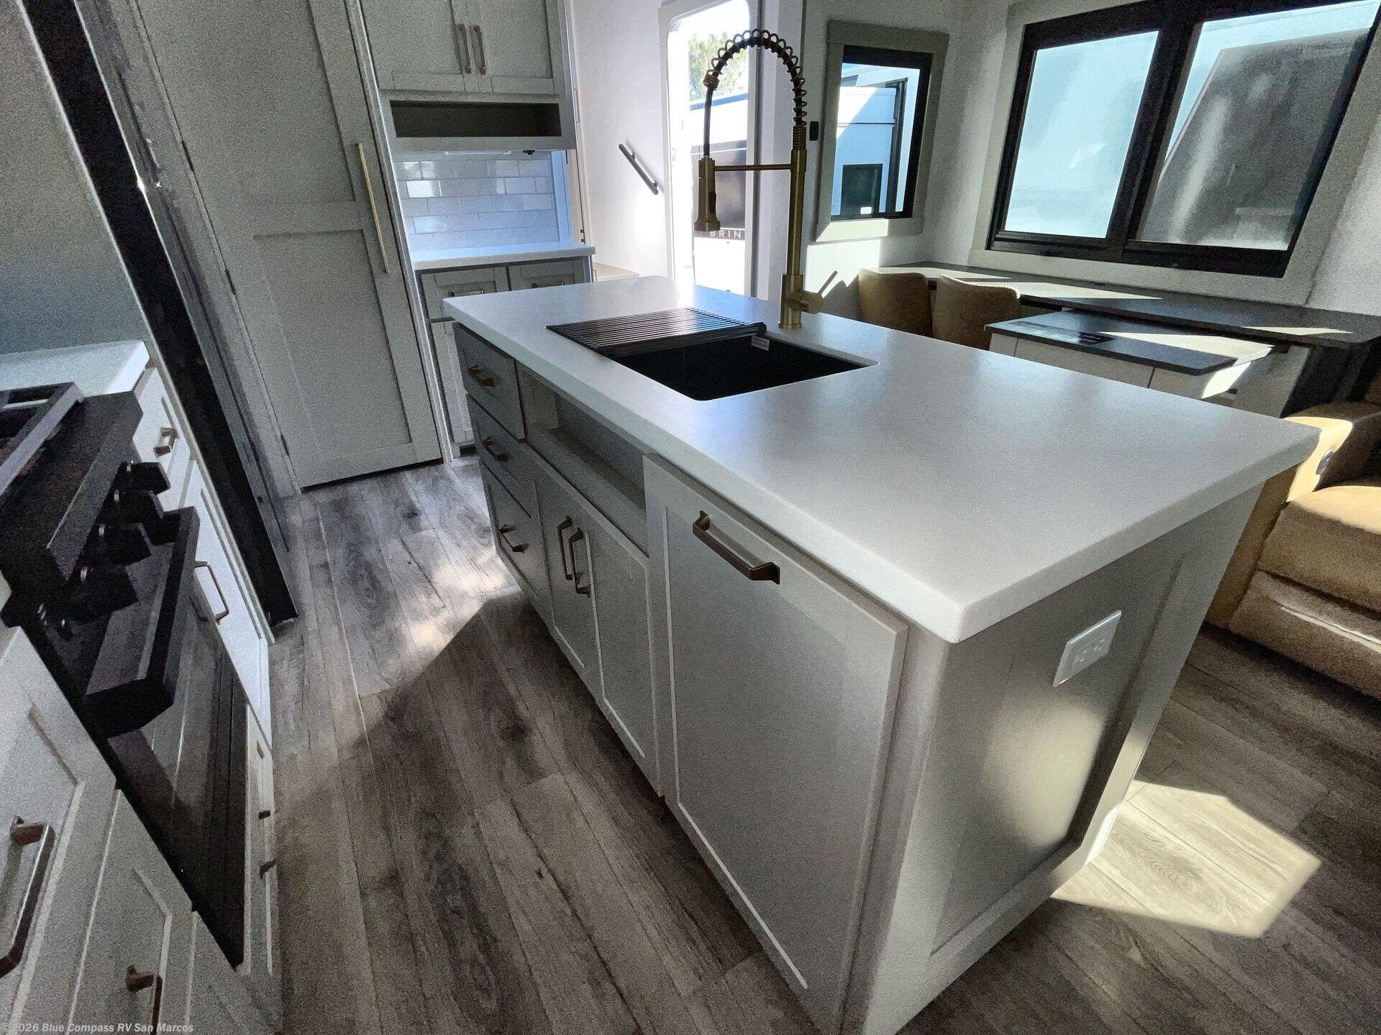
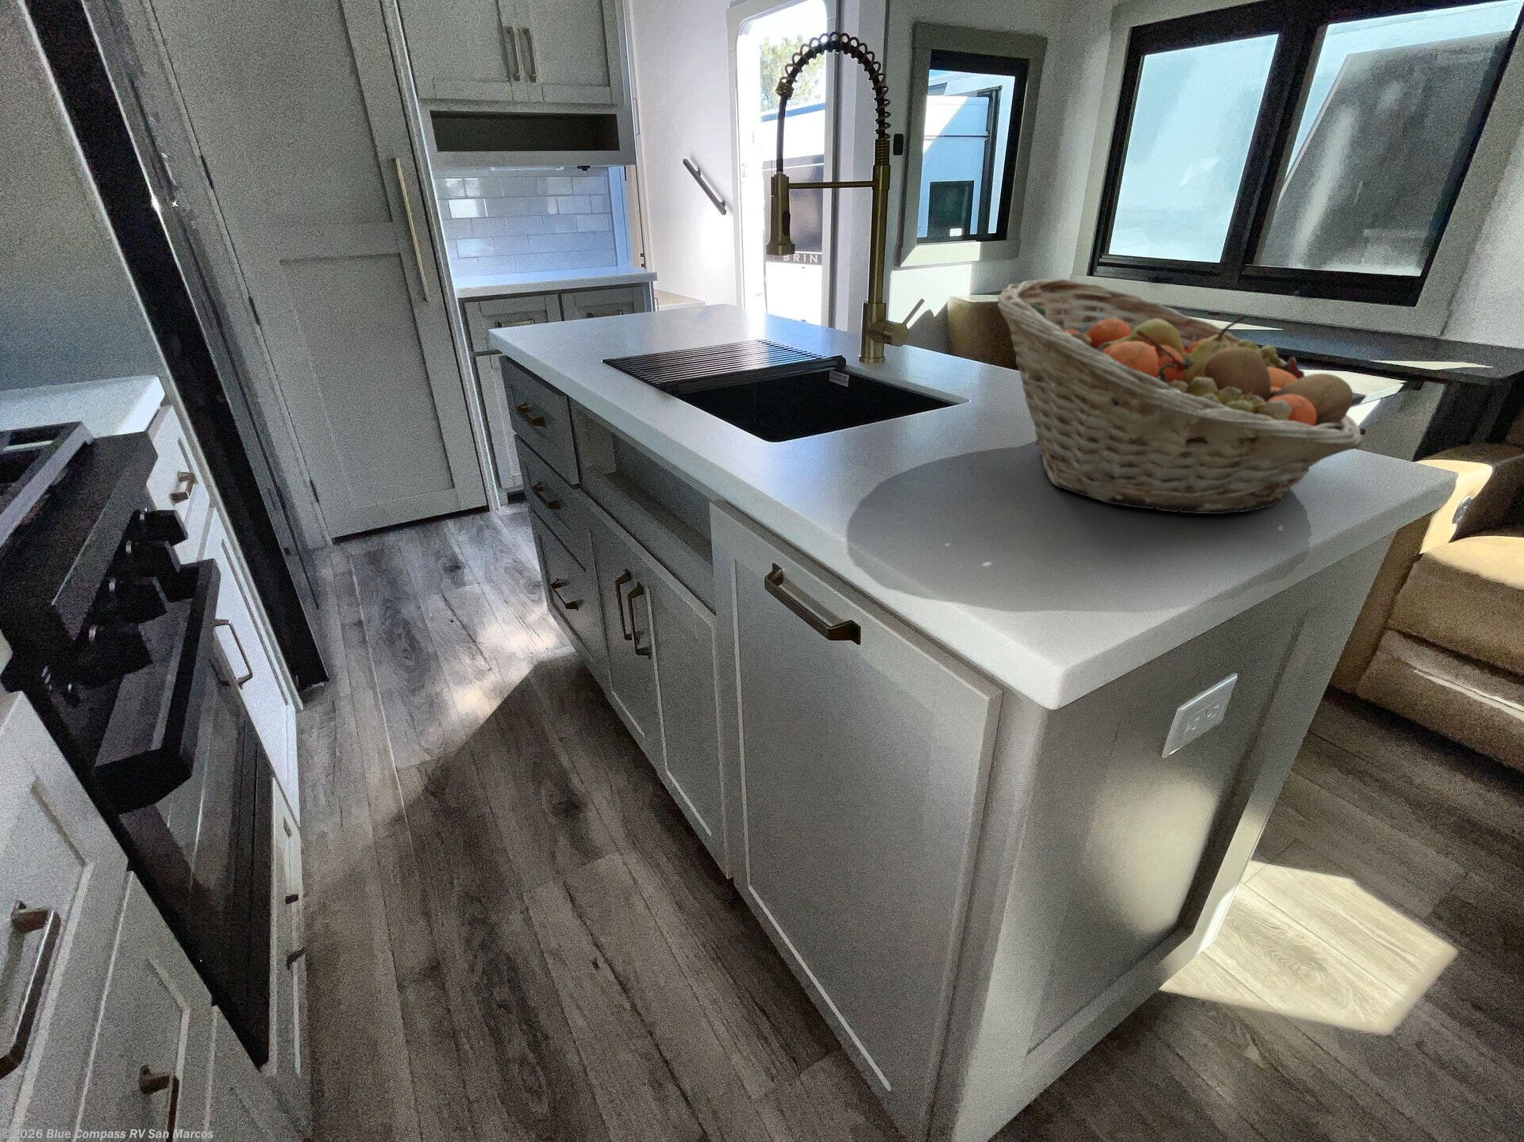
+ fruit basket (1159, 380)
